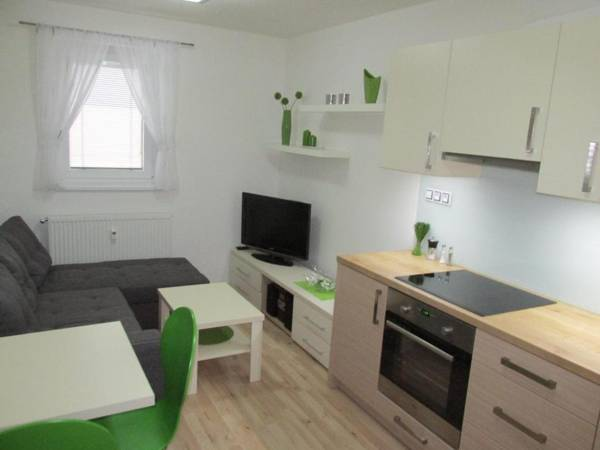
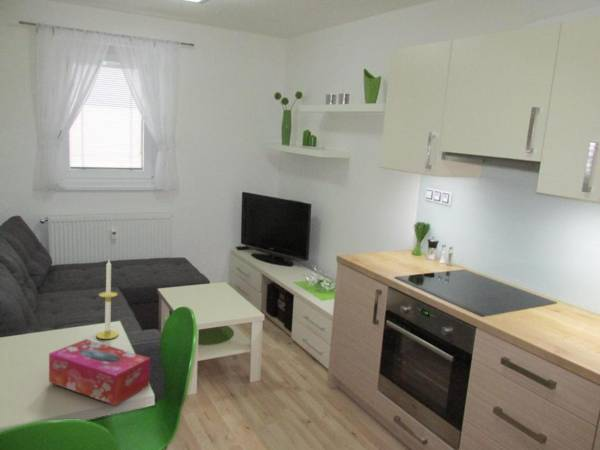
+ candle (108, 297)
+ tissue box (99, 369)
